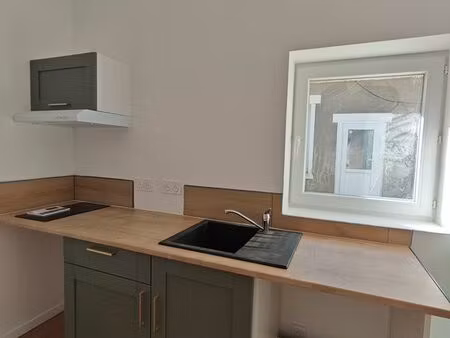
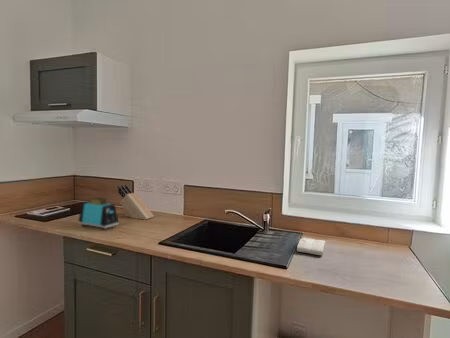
+ washcloth (311, 245)
+ toaster (98, 212)
+ knife block (134, 201)
